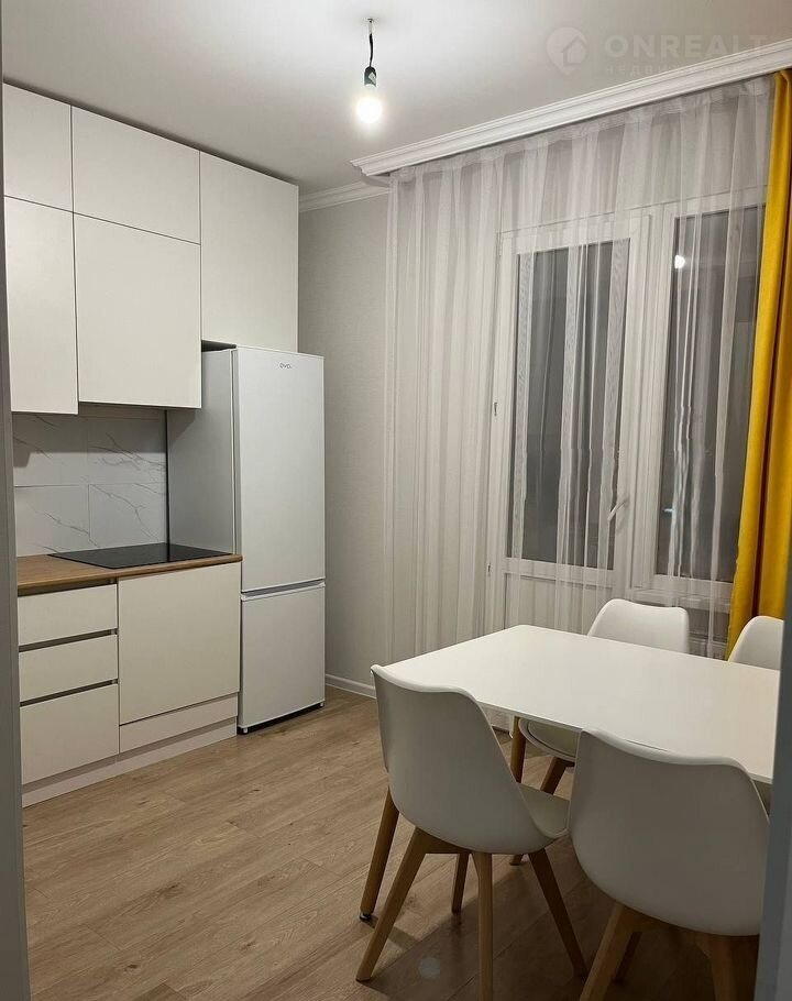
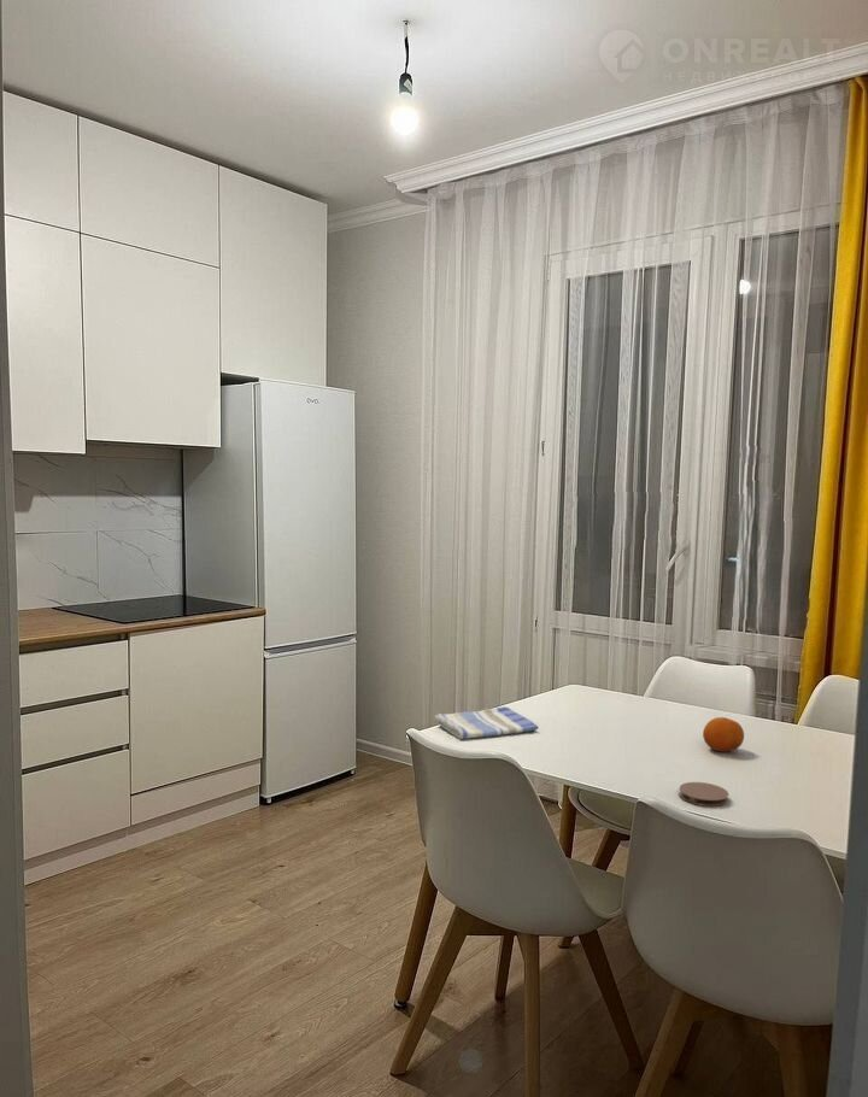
+ dish towel (485, 722)
+ fruit (723, 734)
+ coaster (703, 793)
